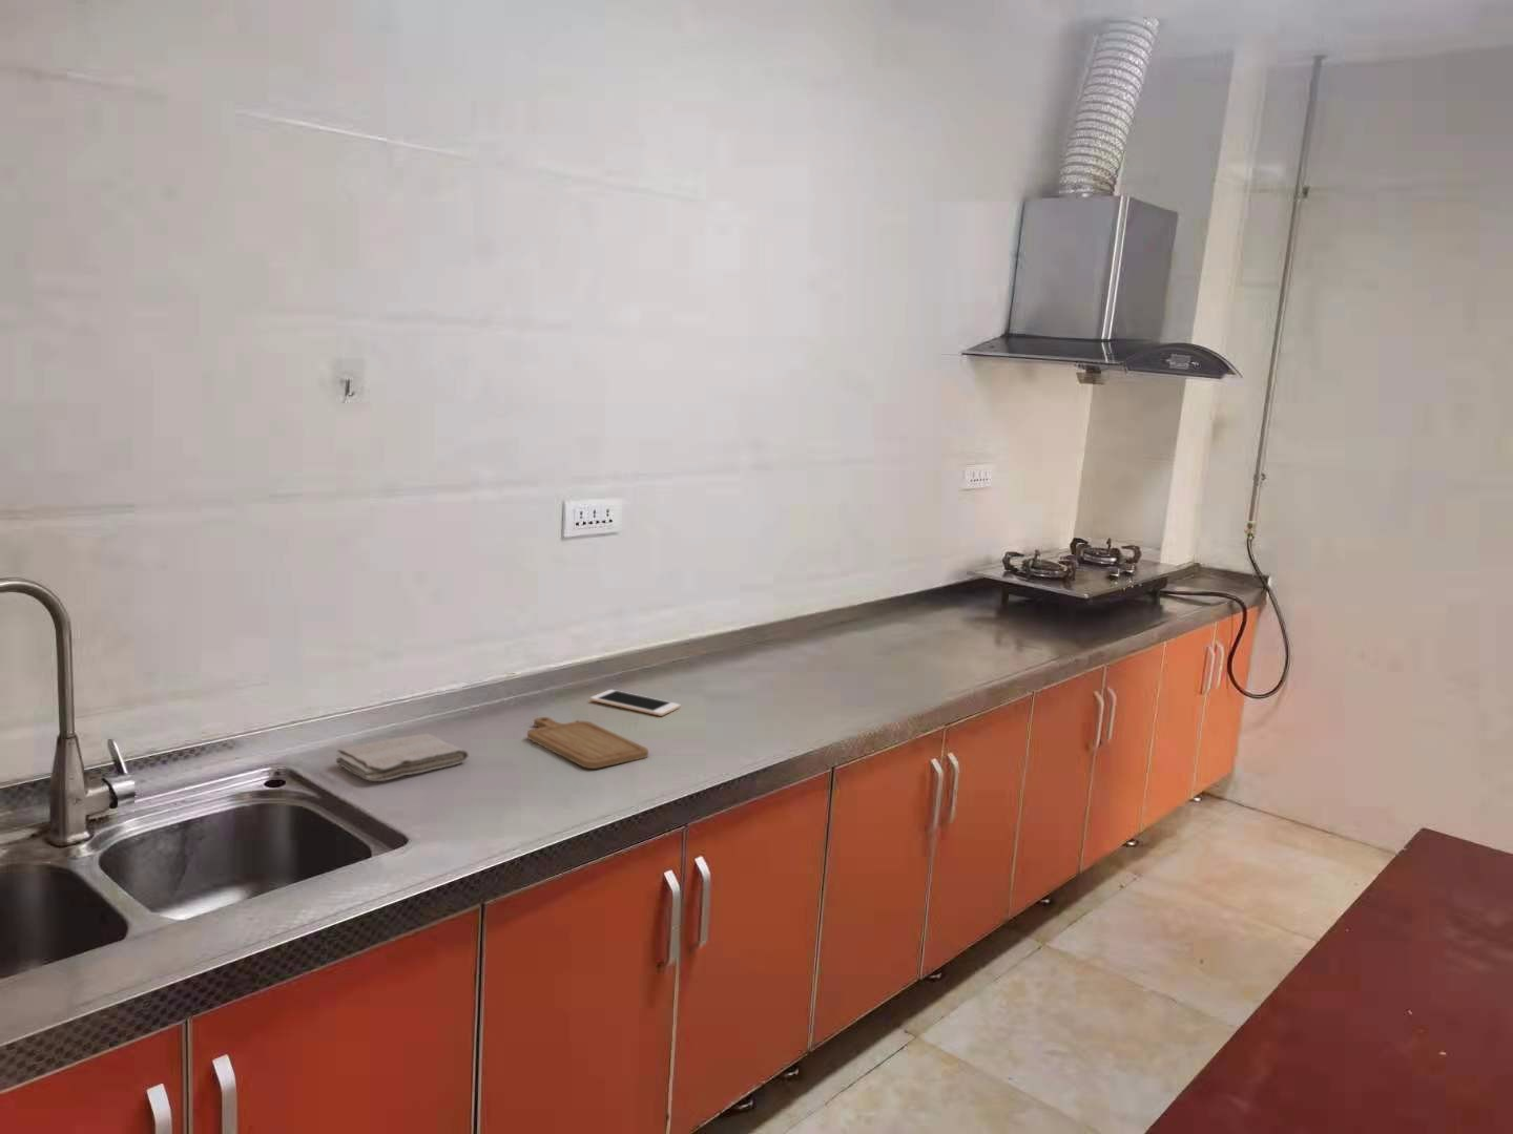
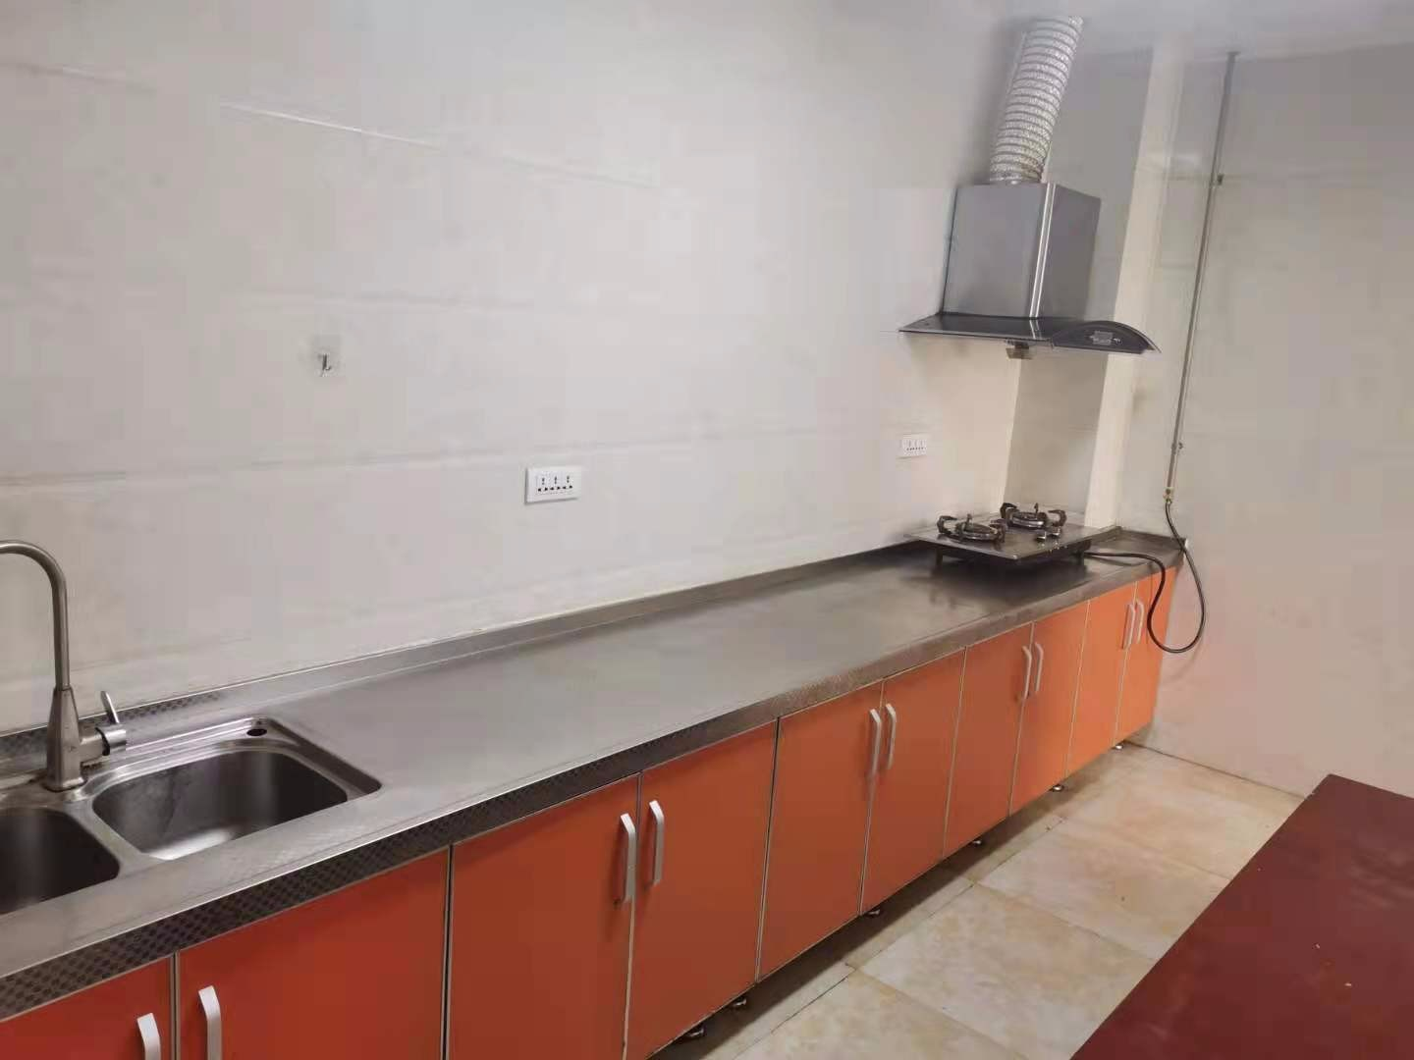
- cell phone (635, 702)
- chopping board (578, 740)
- washcloth (400, 755)
